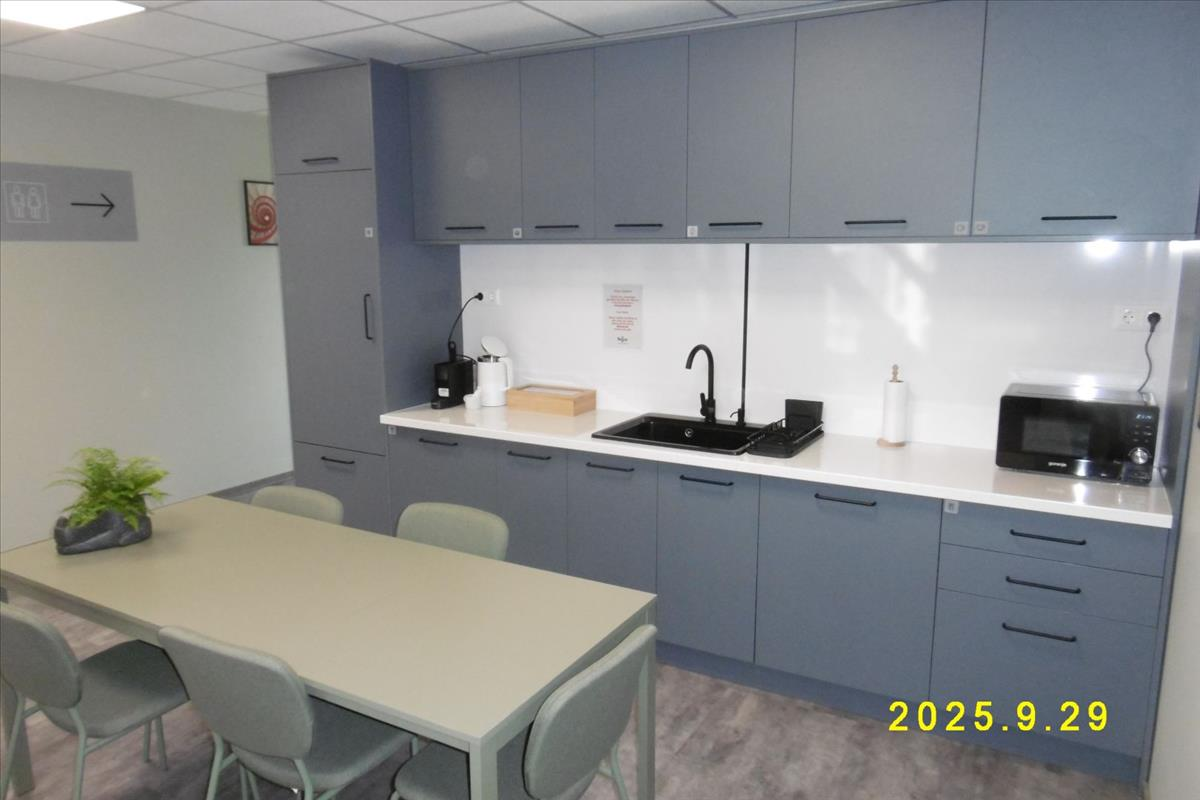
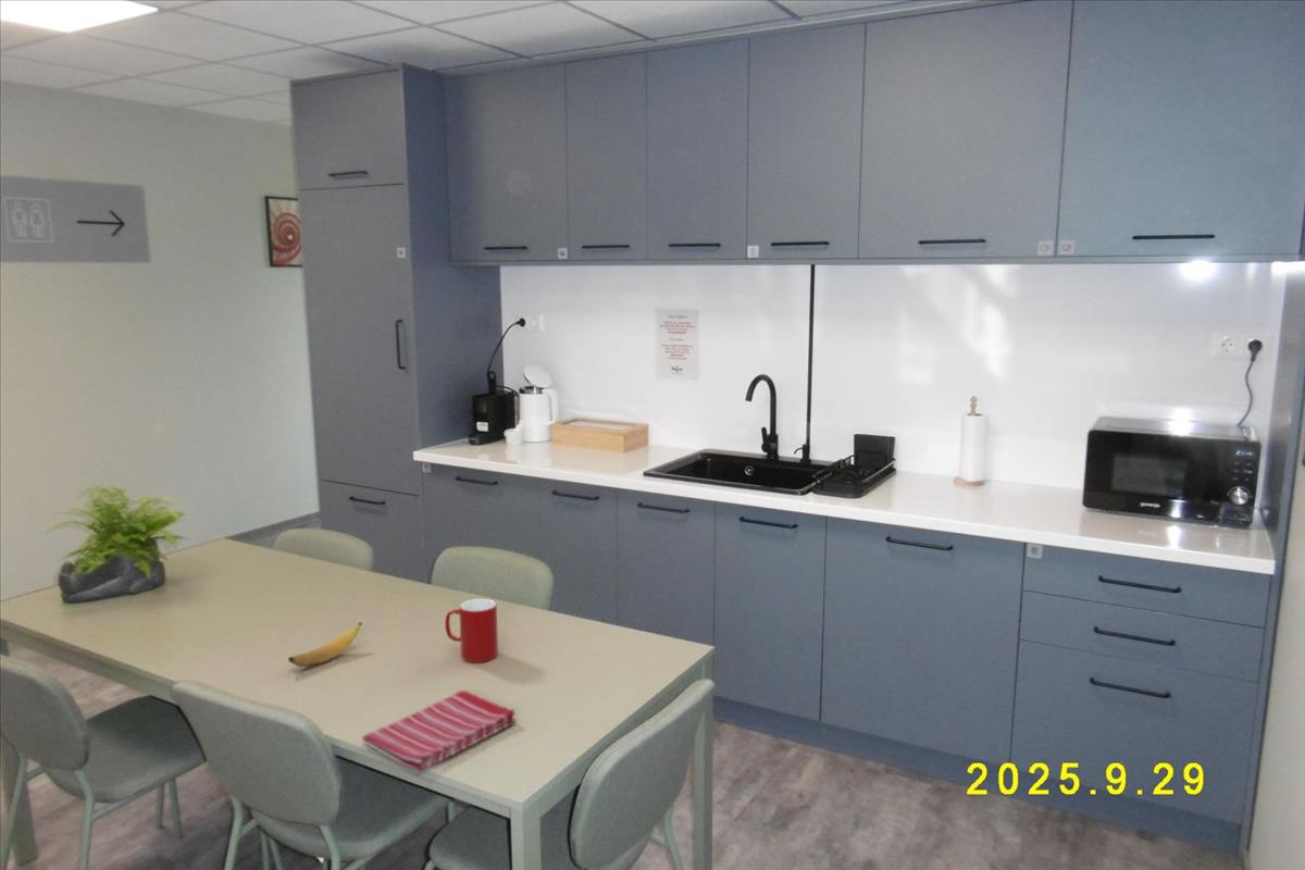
+ banana (326, 646)
+ dish towel (442, 726)
+ cup (472, 629)
